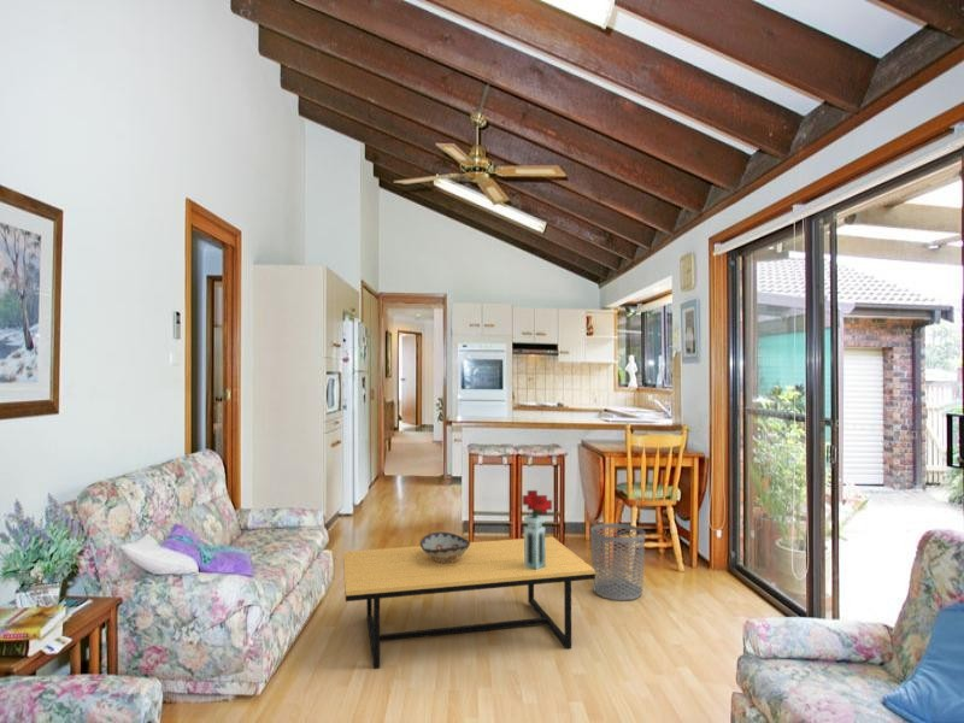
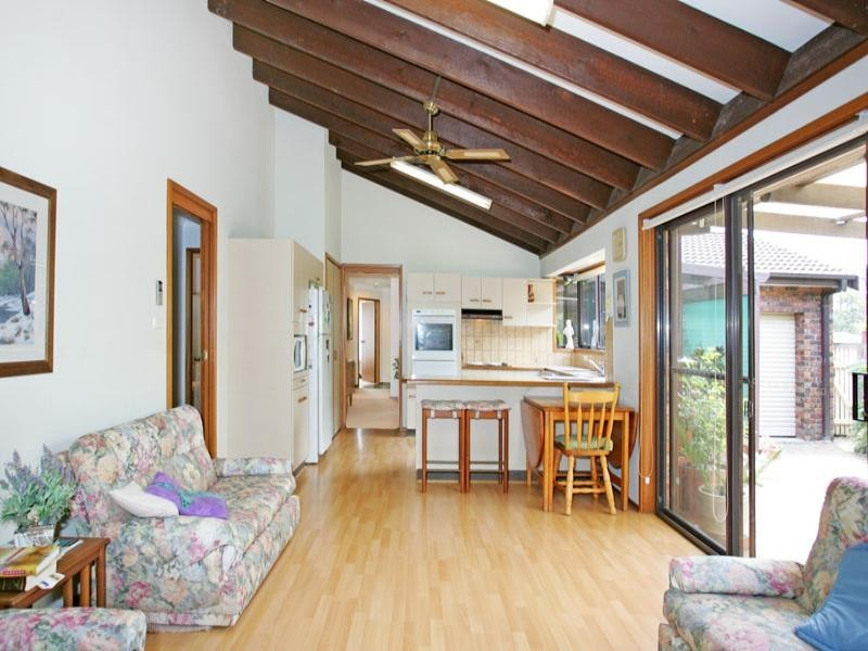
- coffee table (460, 590)
- waste bin (617, 560)
- decorative bowl (445, 548)
- potted flower (535, 527)
